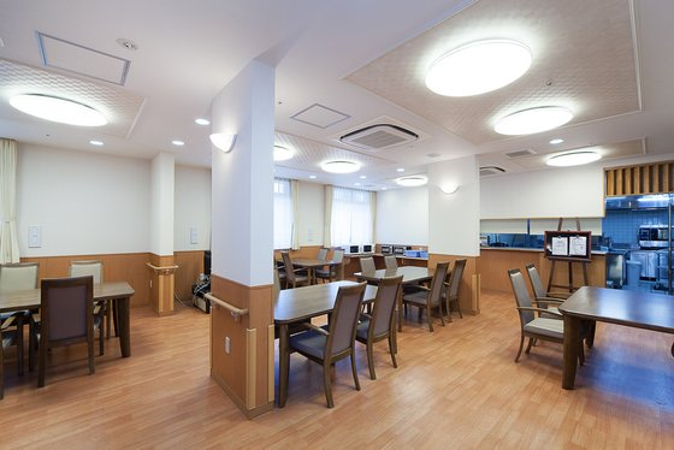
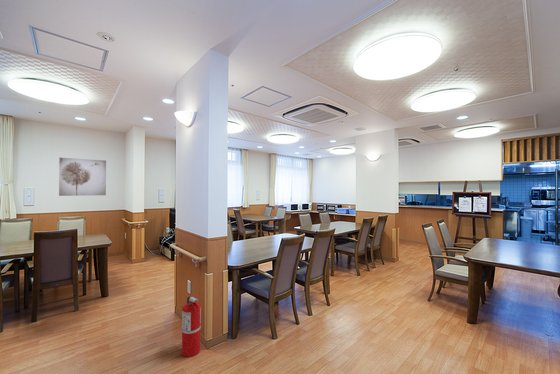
+ wall art (83, 177)
+ fire extinguisher (191, 323)
